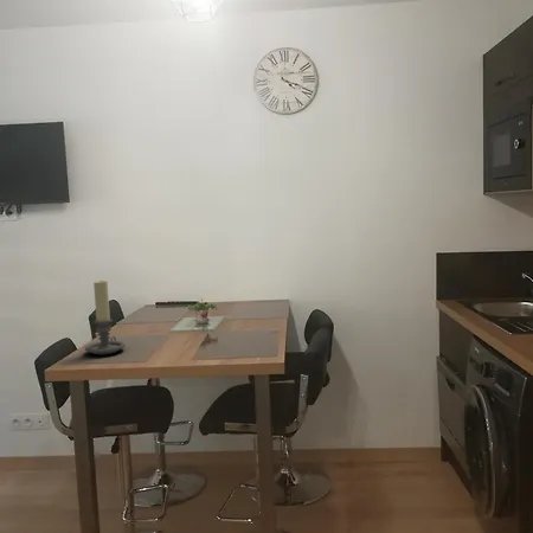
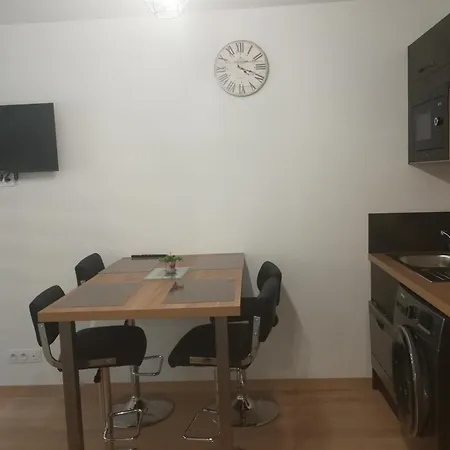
- candle holder (104, 315)
